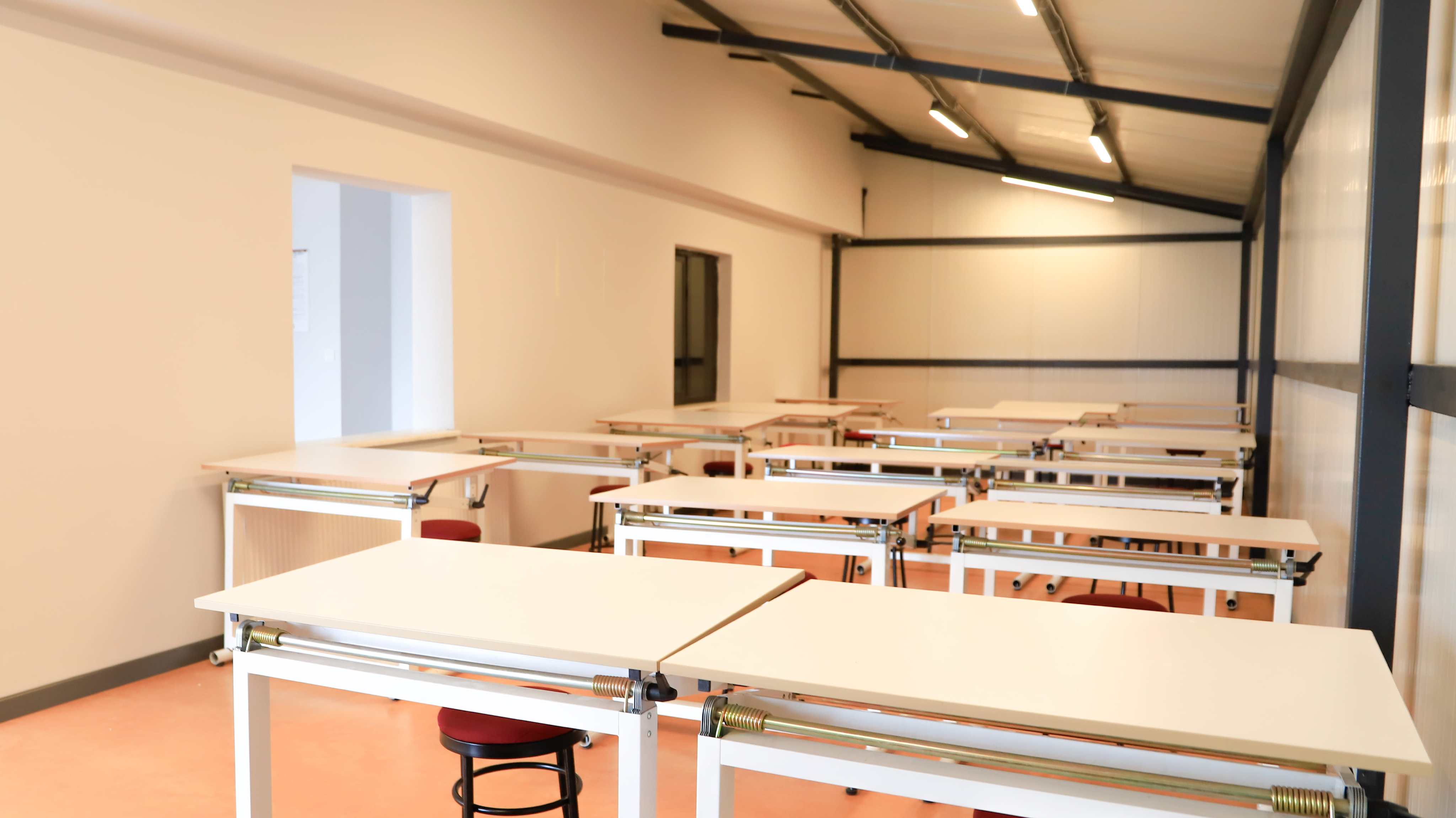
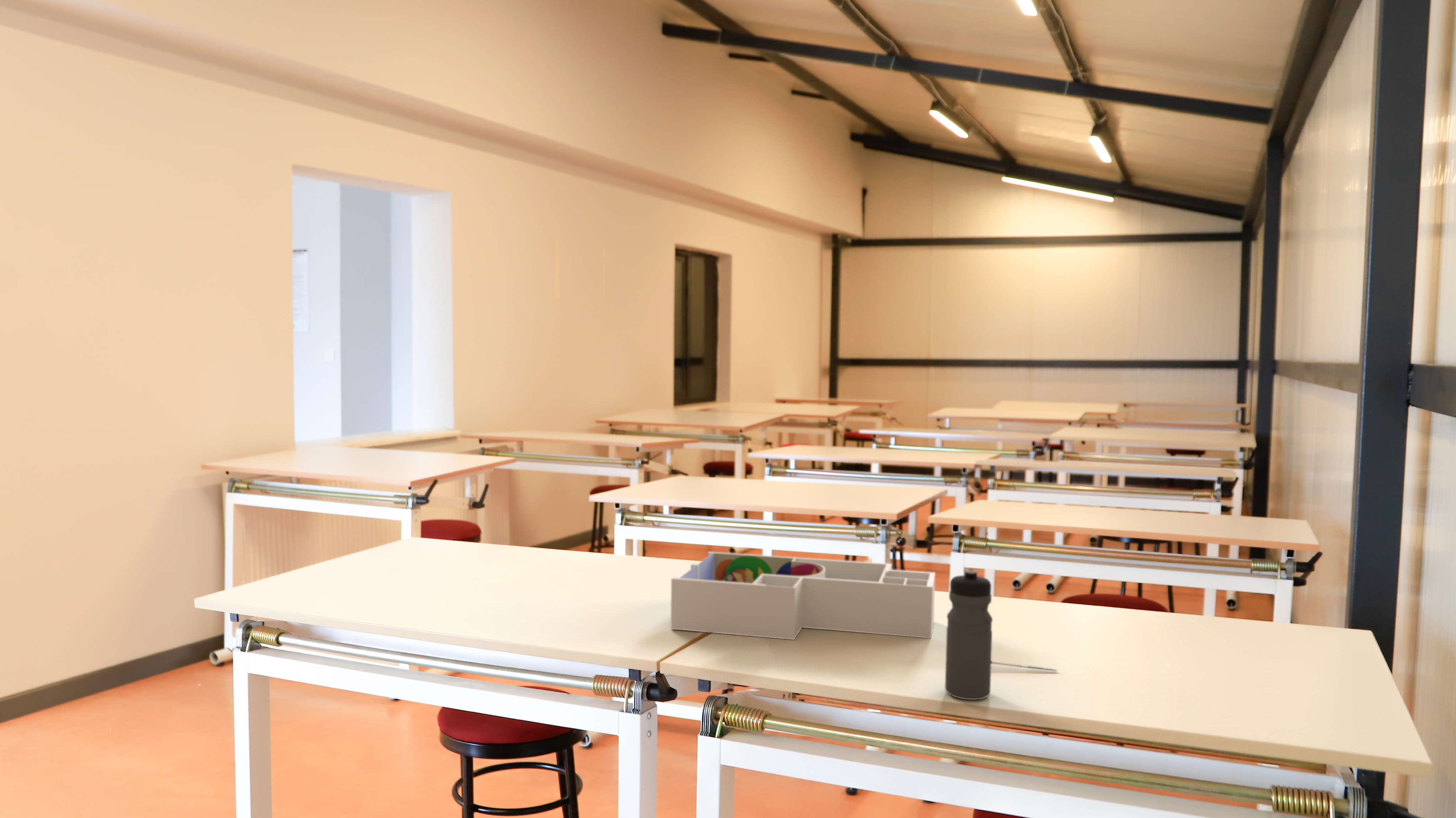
+ desk organizer (808, 596)
+ water bottle (969, 631)
+ pen (1015, 665)
